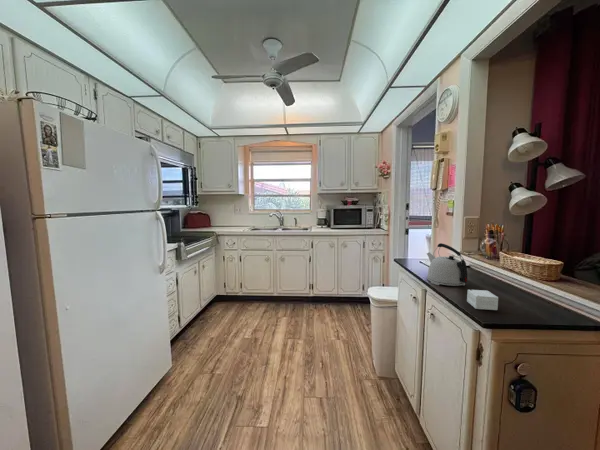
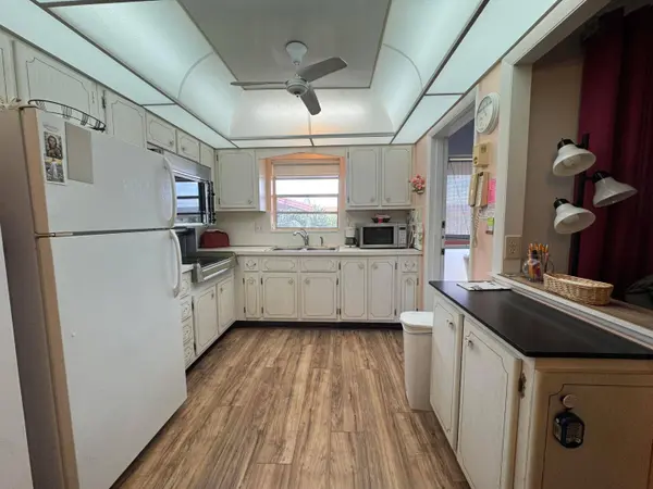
- small box (481, 299)
- kettle (445, 262)
